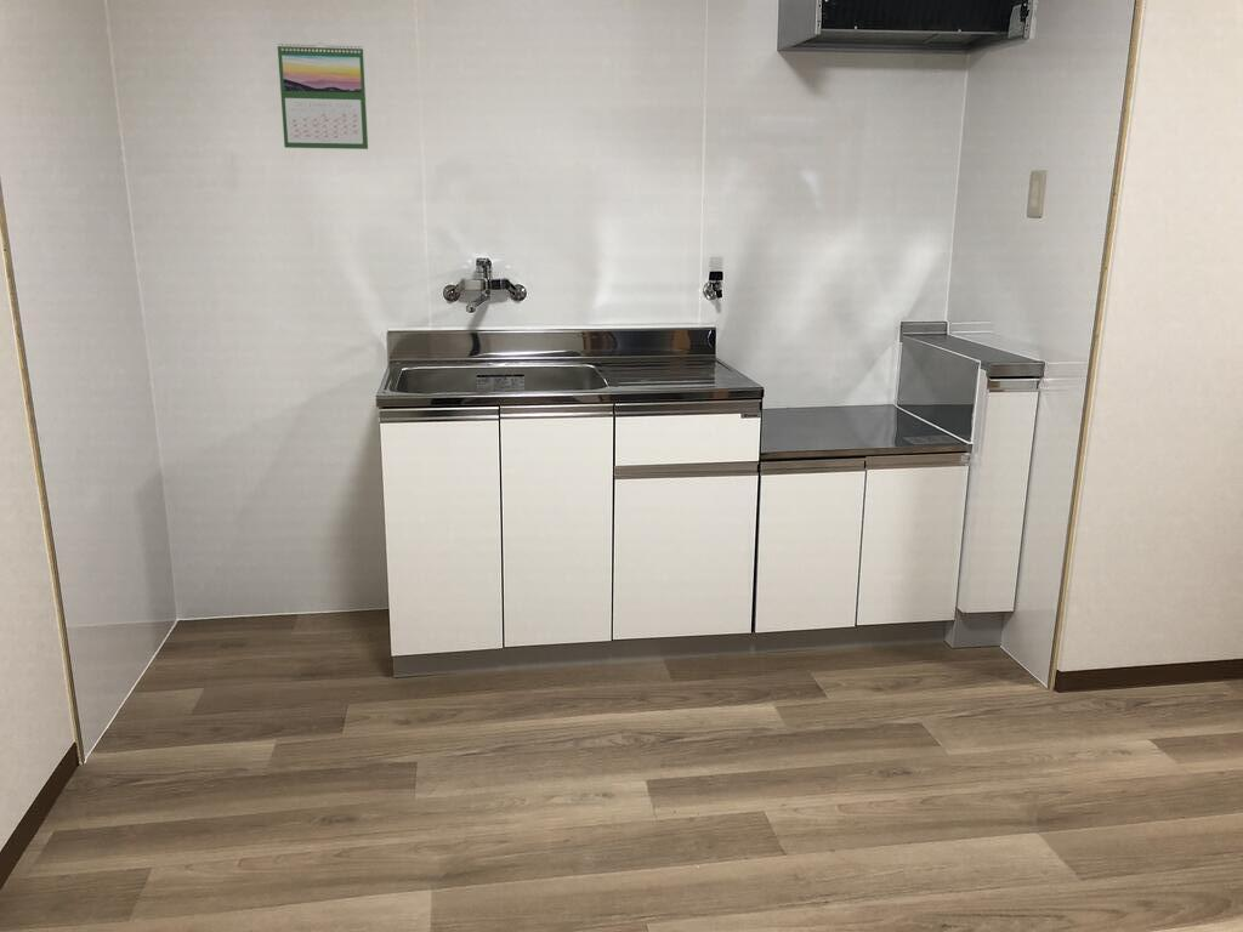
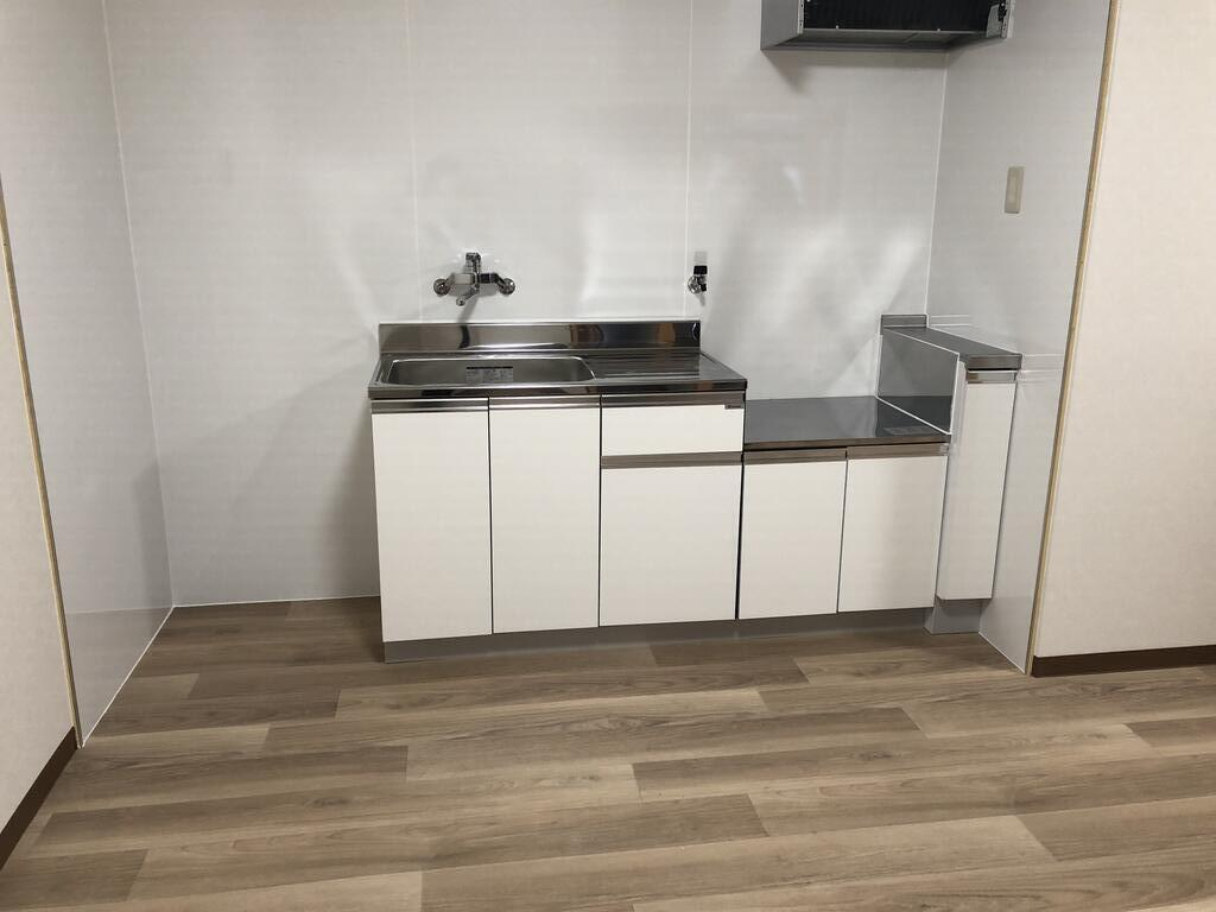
- calendar (323, 96)
